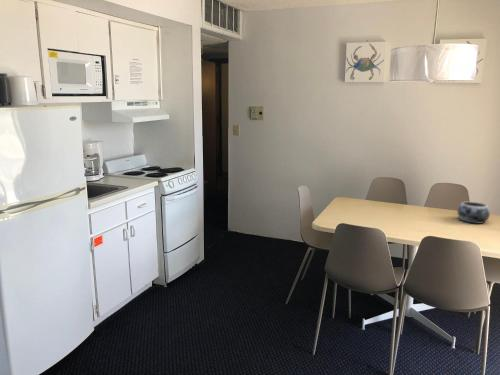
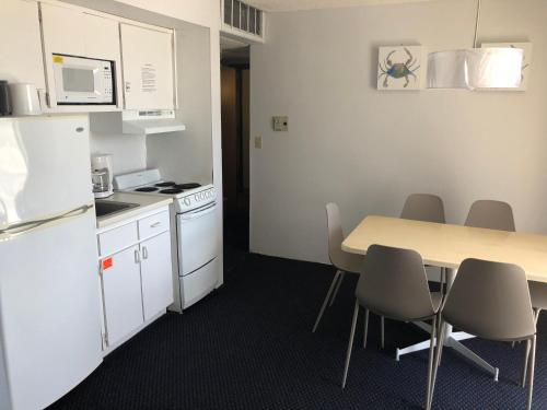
- decorative bowl (473, 212)
